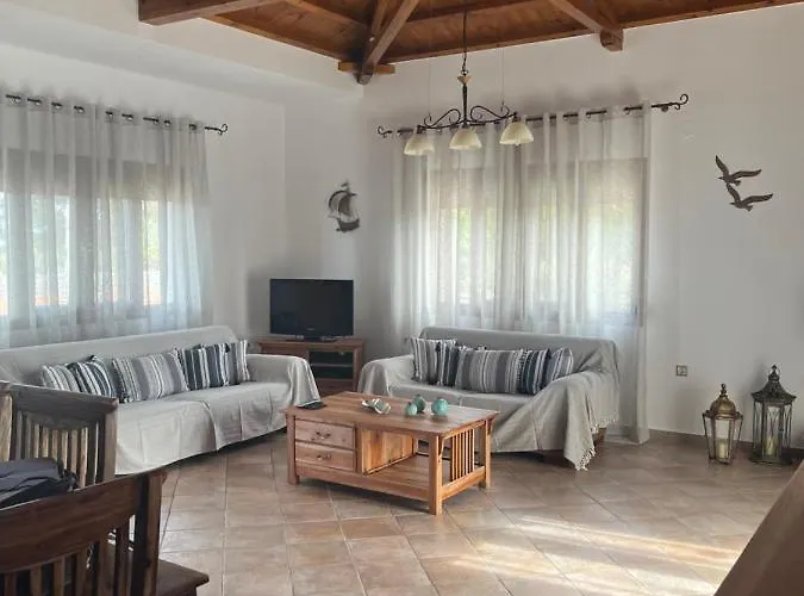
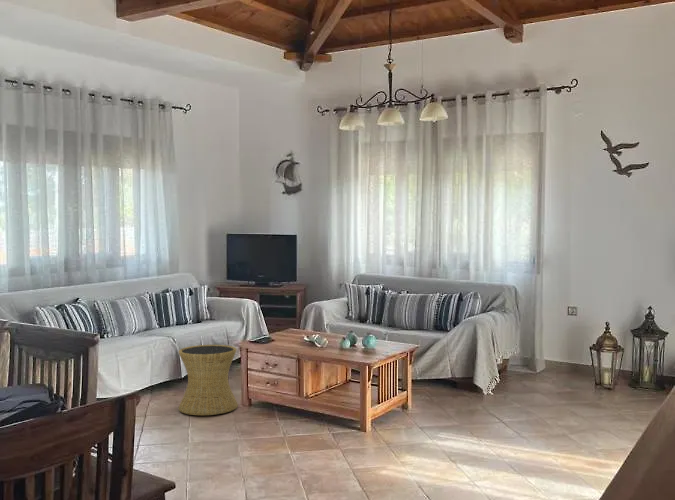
+ side table (208, 378)
